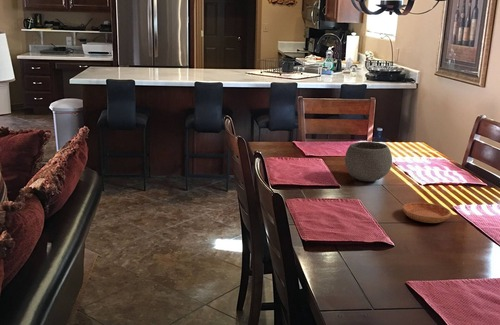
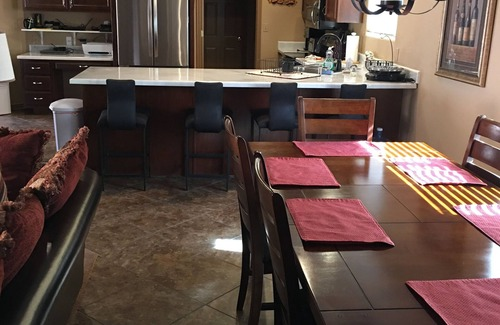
- saucer (426, 213)
- bowl (368, 162)
